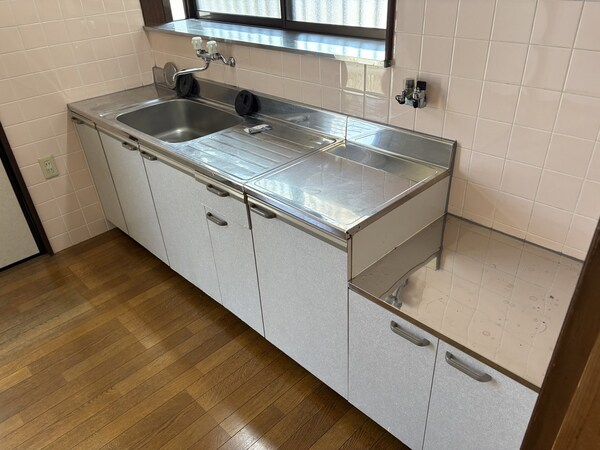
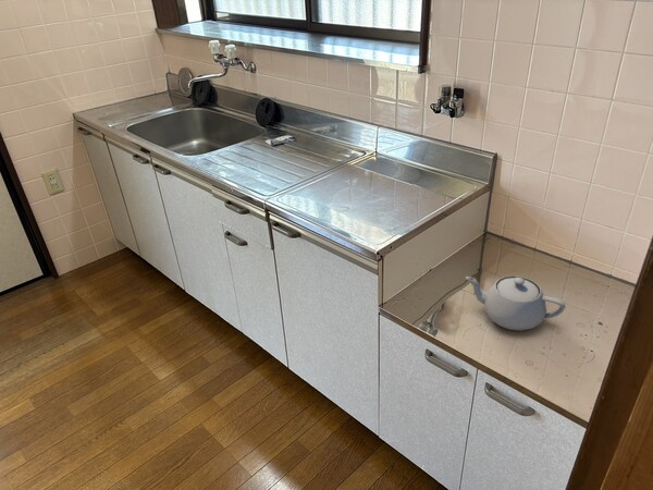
+ teapot (513, 298)
